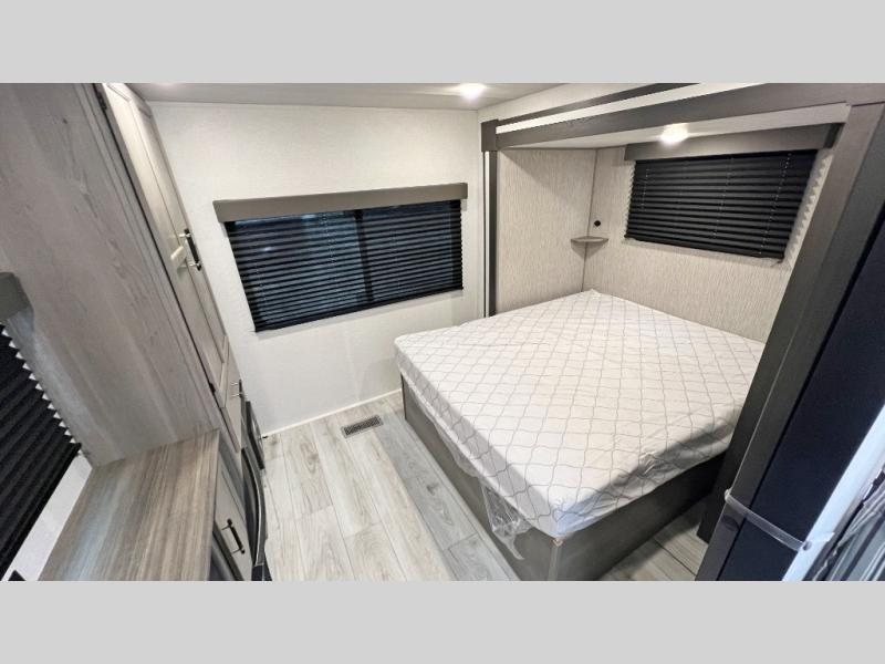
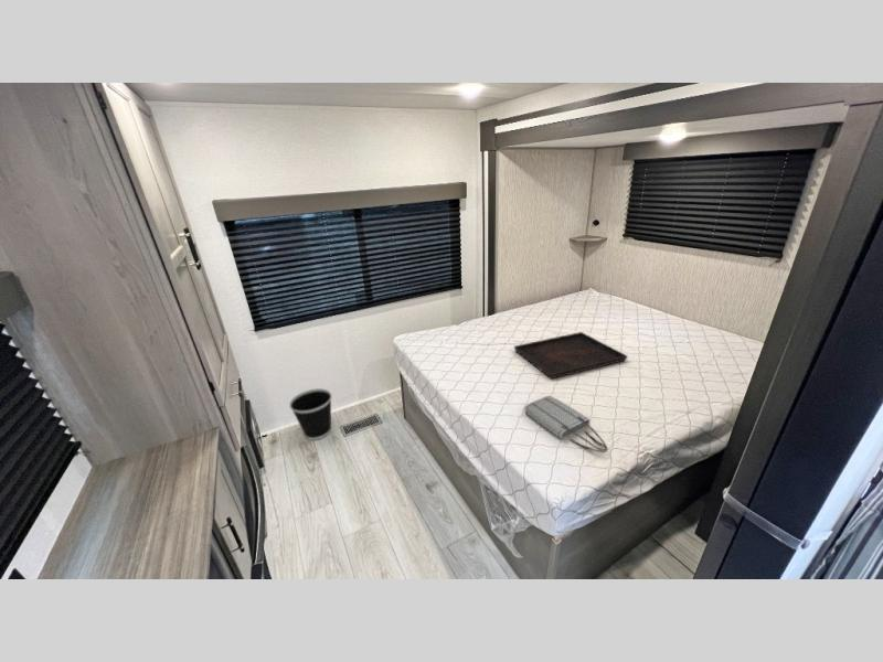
+ wastebasket (315, 415)
+ tote bag (567, 424)
+ serving tray (567, 353)
